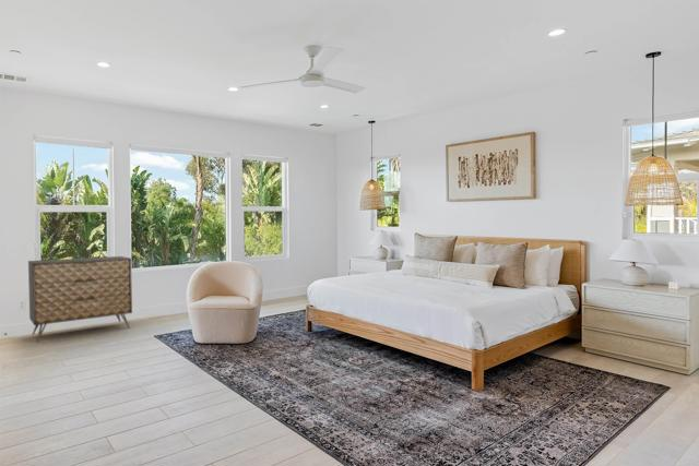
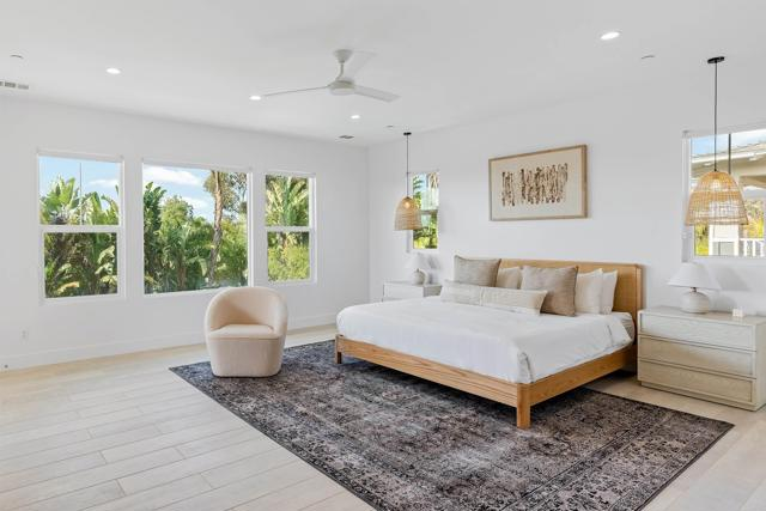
- dresser (81, 295)
